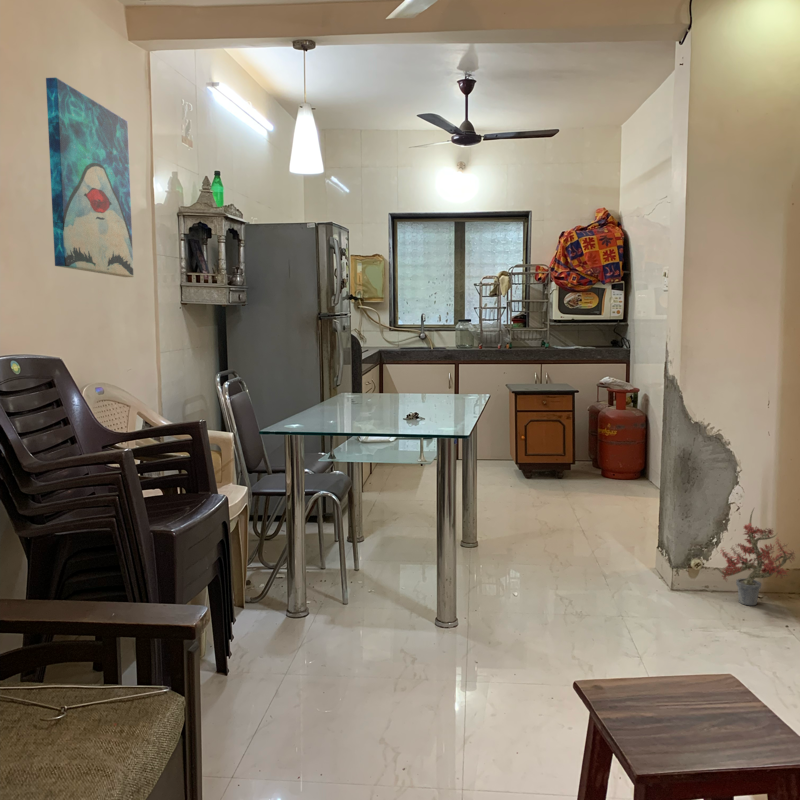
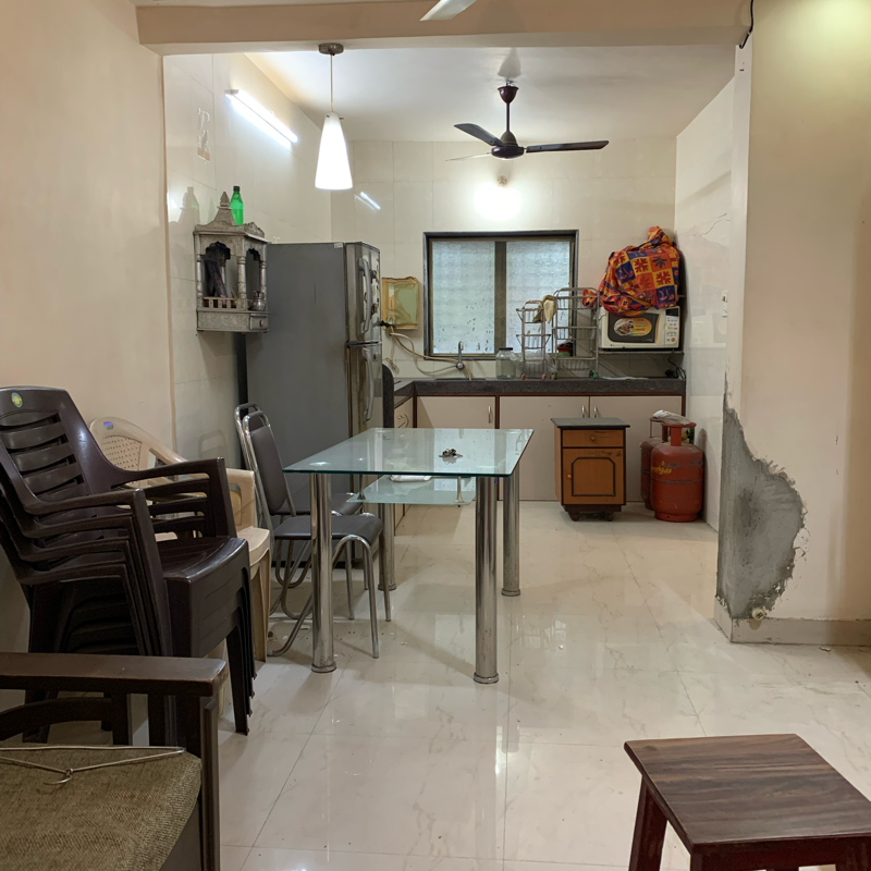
- wall art (94, 187)
- potted plant (752, 553)
